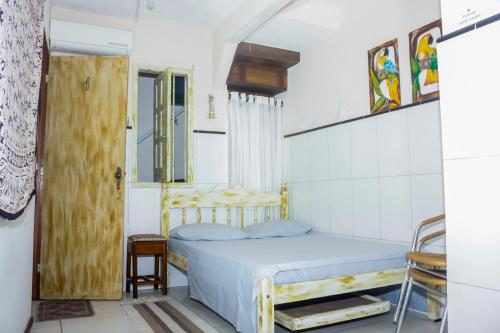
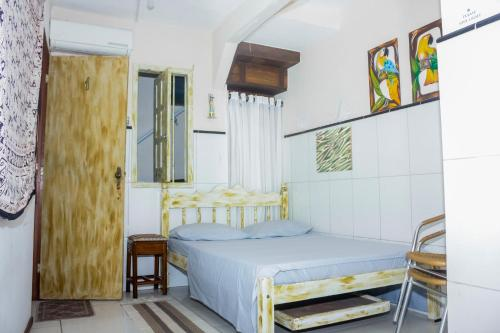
+ wall art (333, 150)
